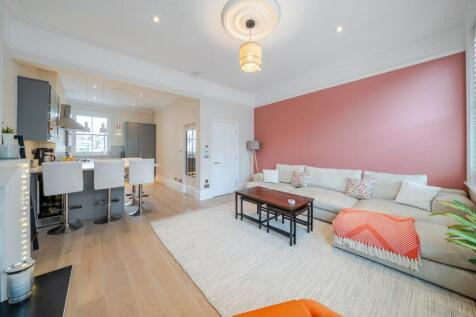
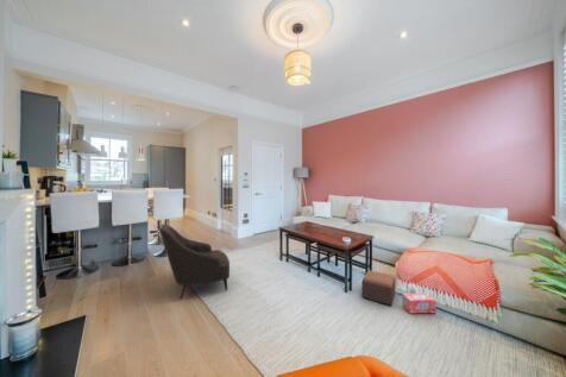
+ footstool (378, 285)
+ leather (199, 253)
+ box (419, 302)
